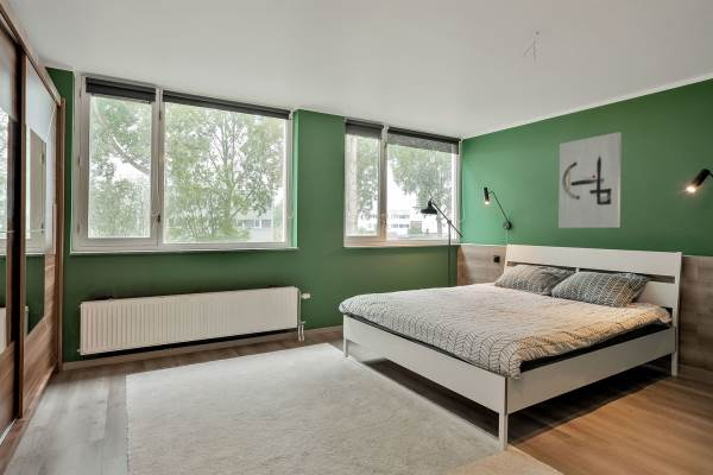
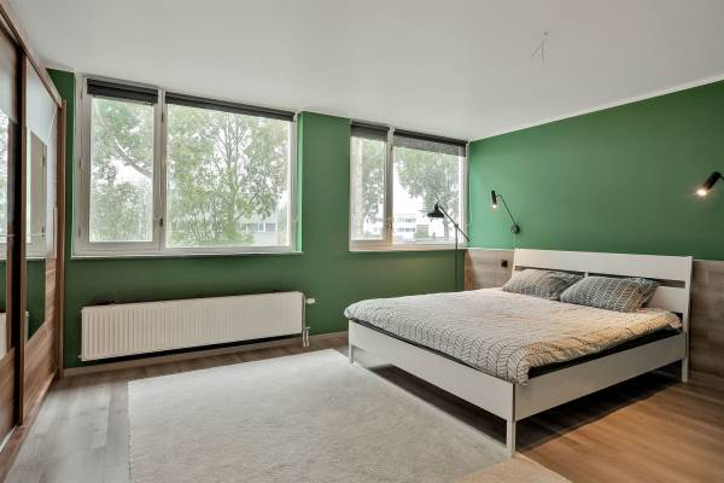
- wall art (587, 183)
